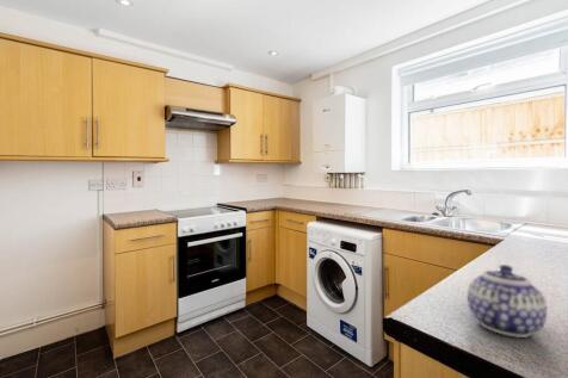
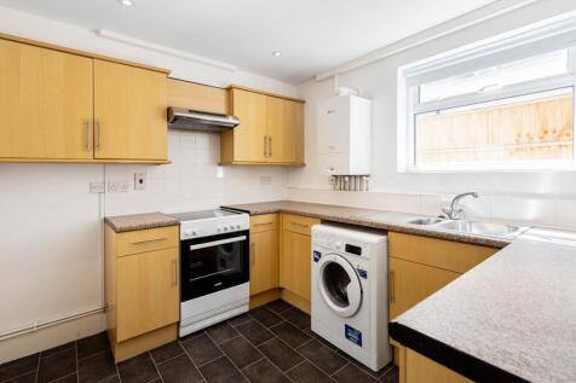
- teapot (504, 296)
